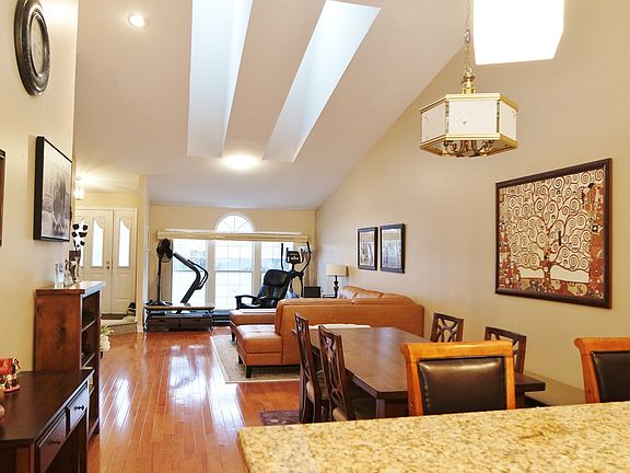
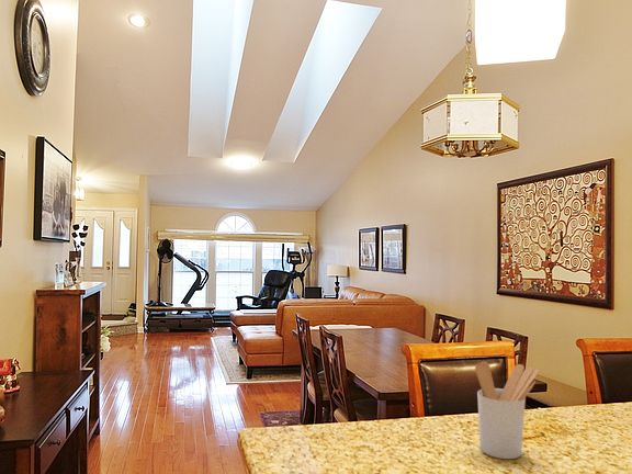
+ utensil holder (508, 407)
